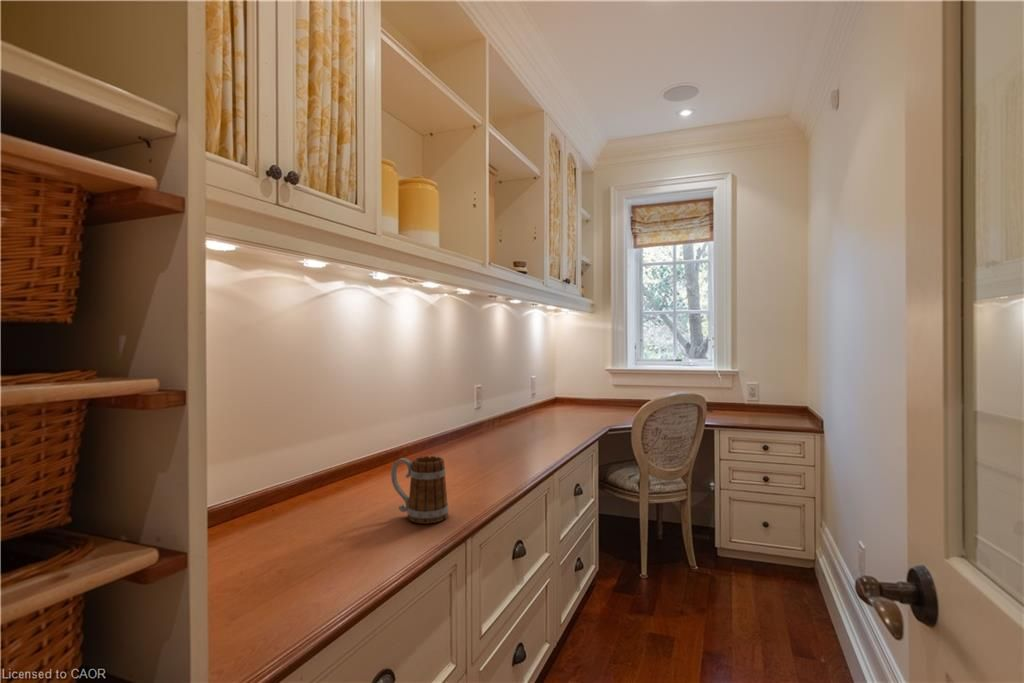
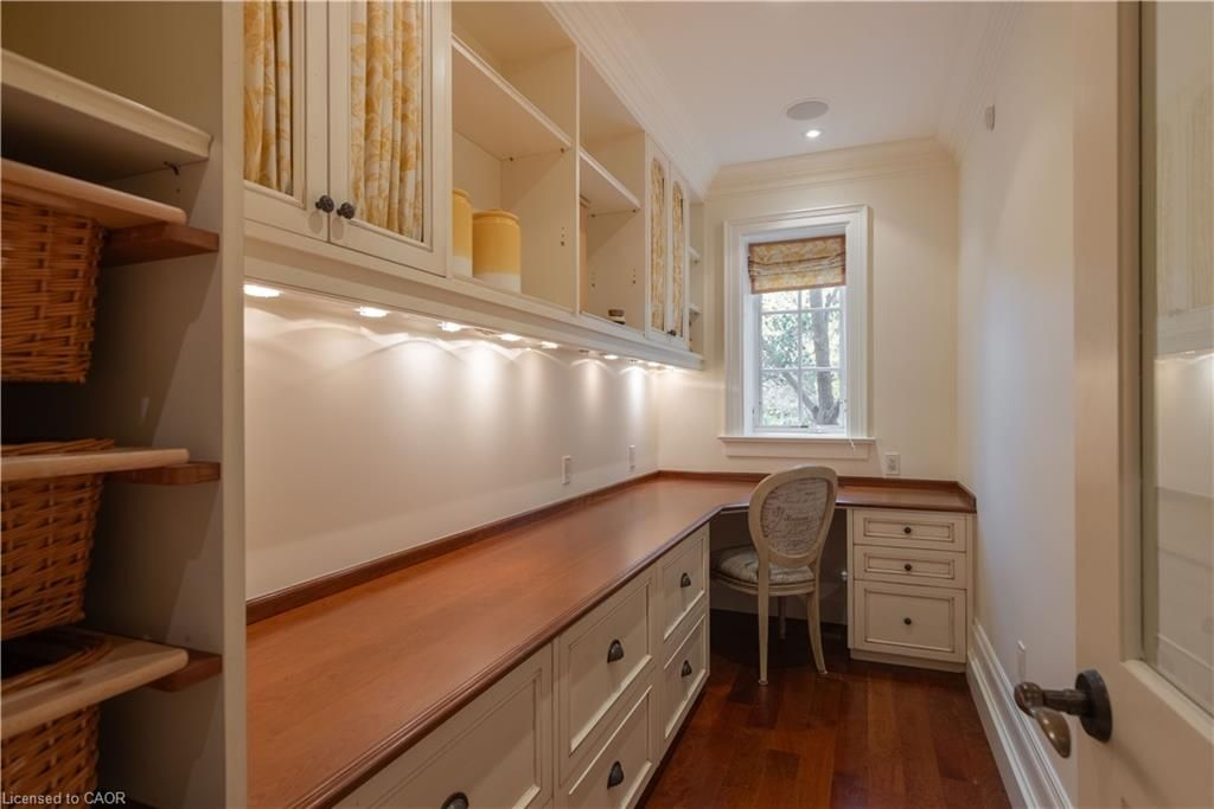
- mug (419, 487)
